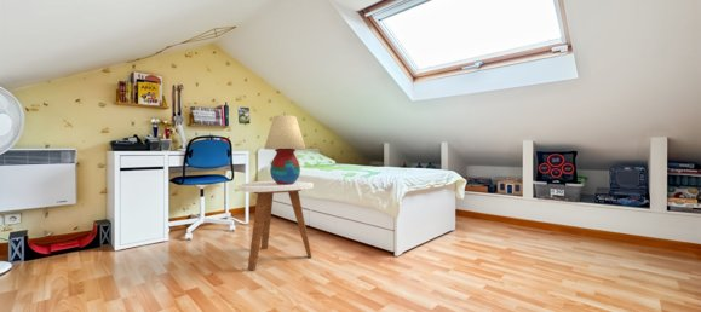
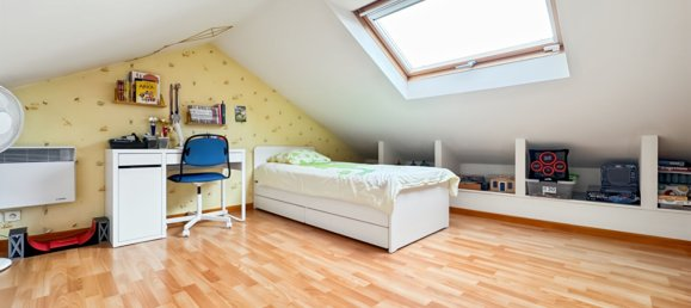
- side table (269, 220)
- table lamp (285, 150)
